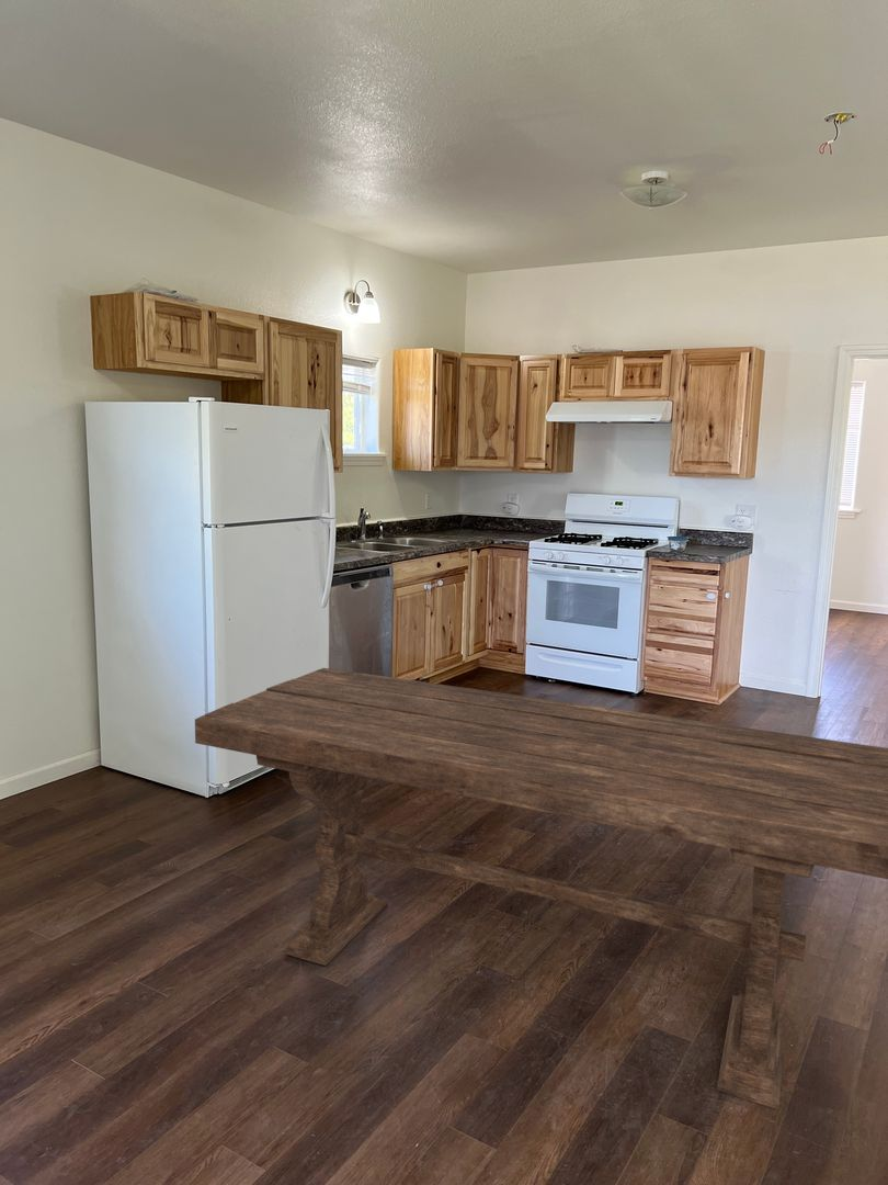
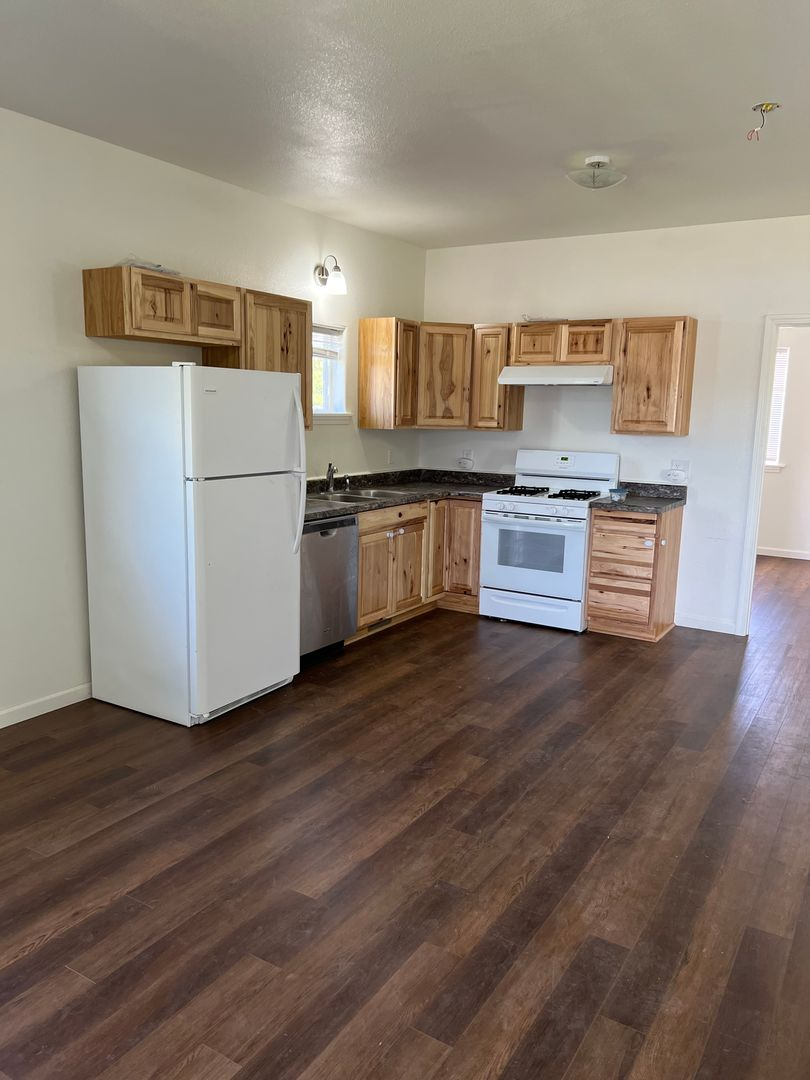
- dining table (531, 874)
